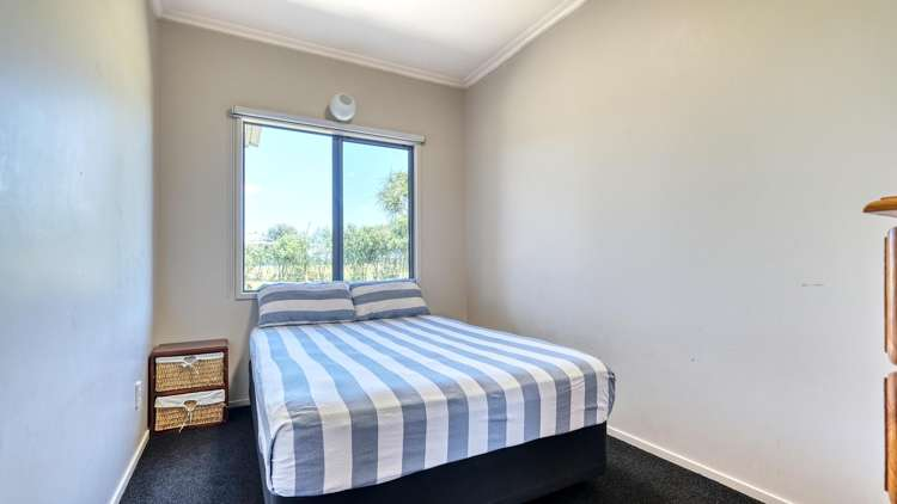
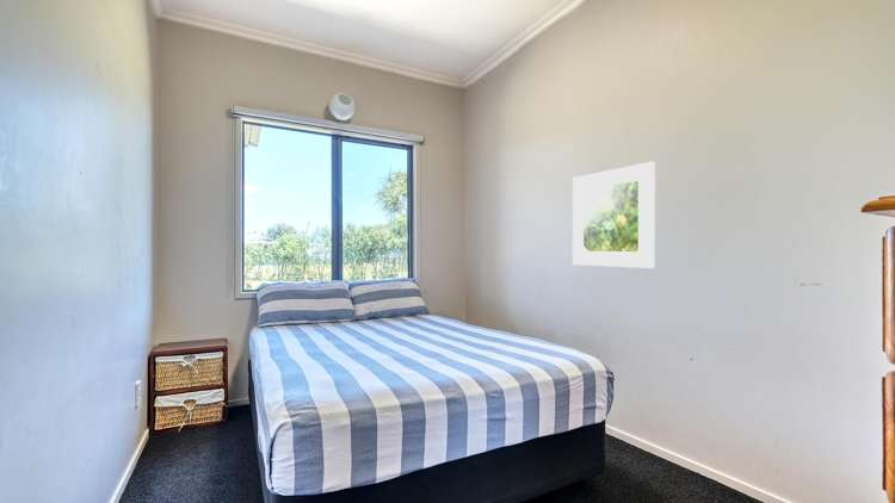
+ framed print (609, 218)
